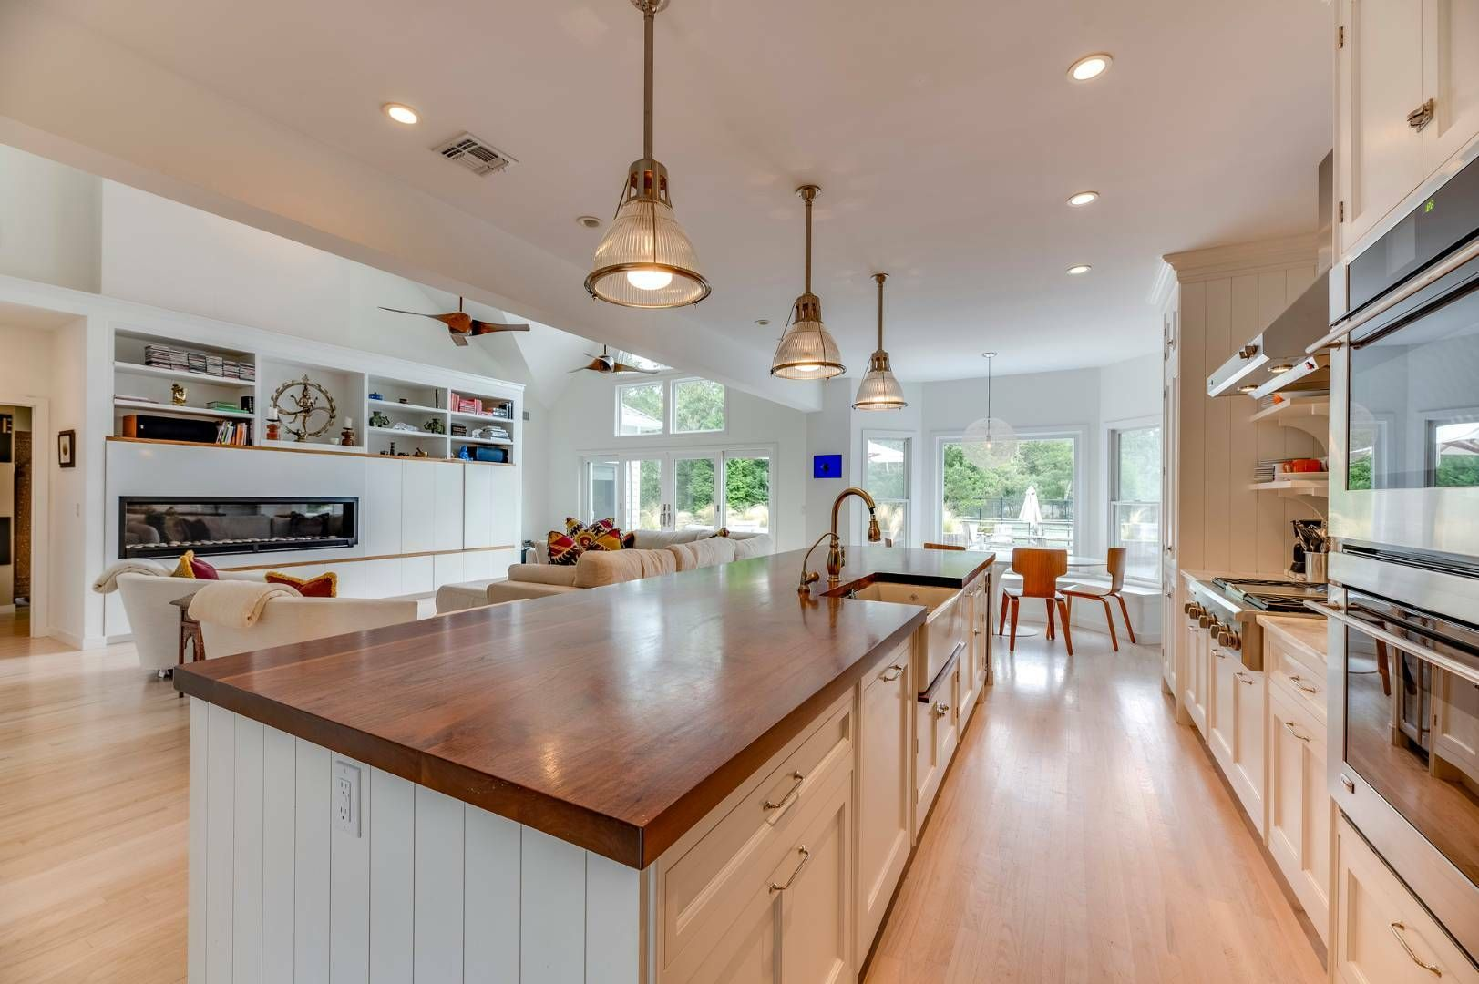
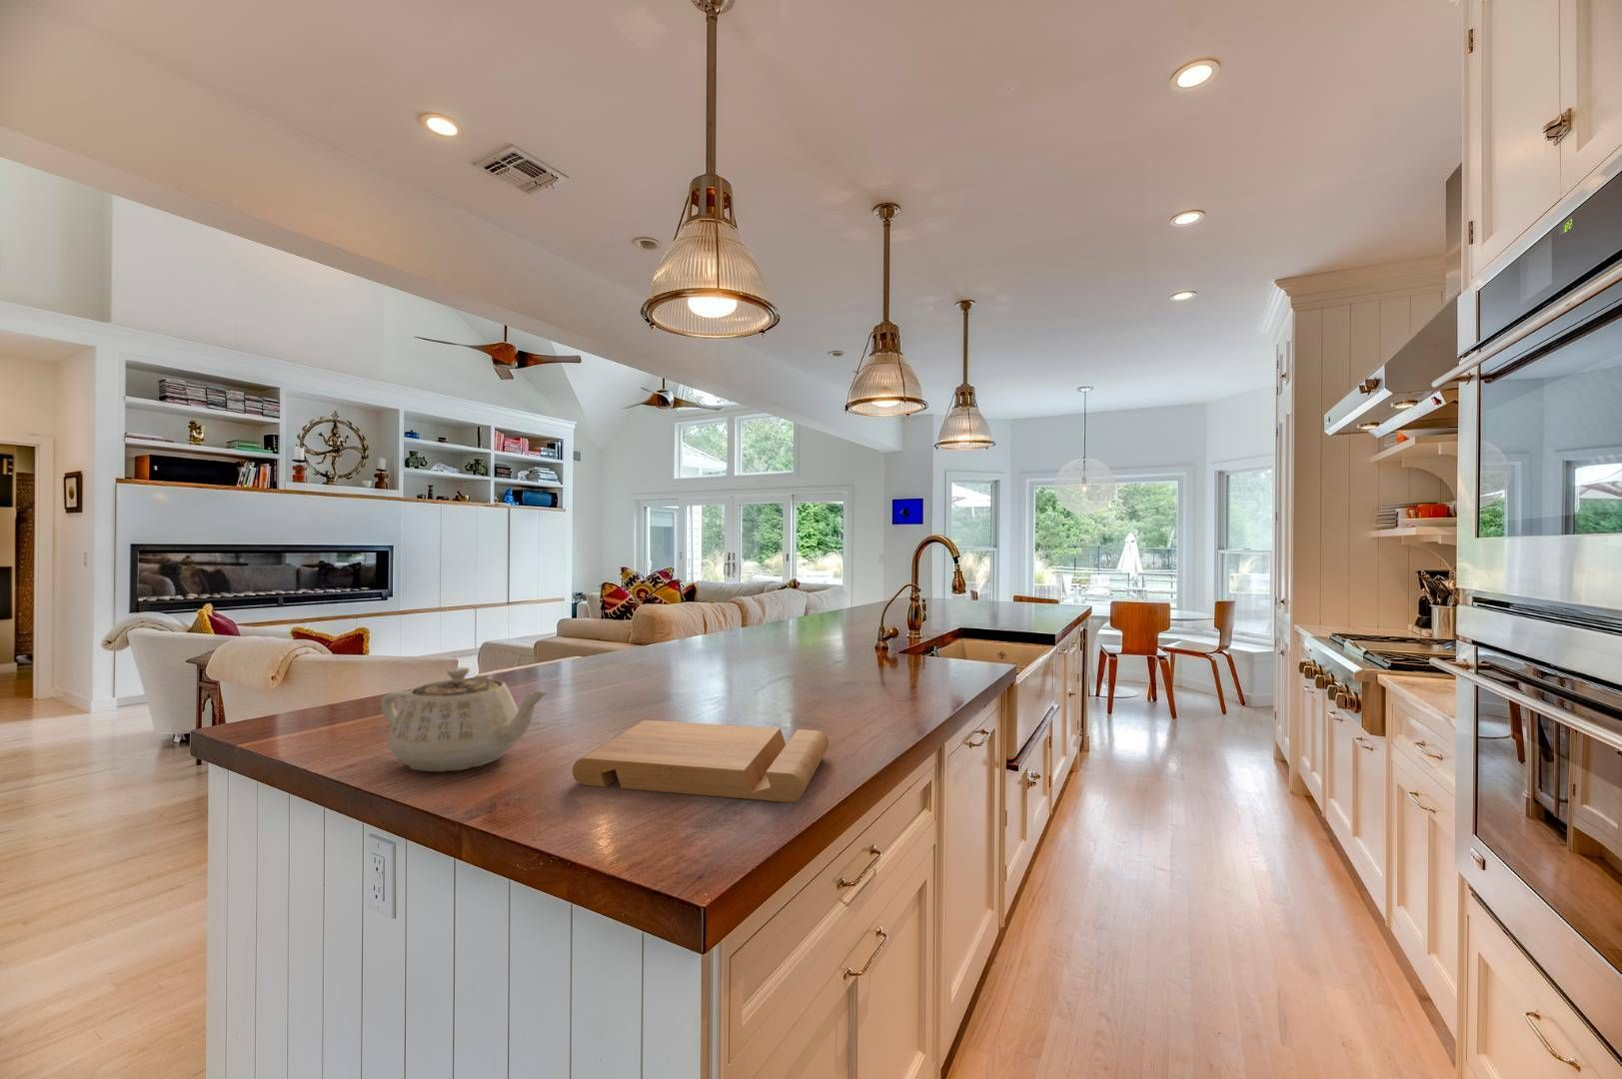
+ cutting board (708, 755)
+ teapot (462, 713)
